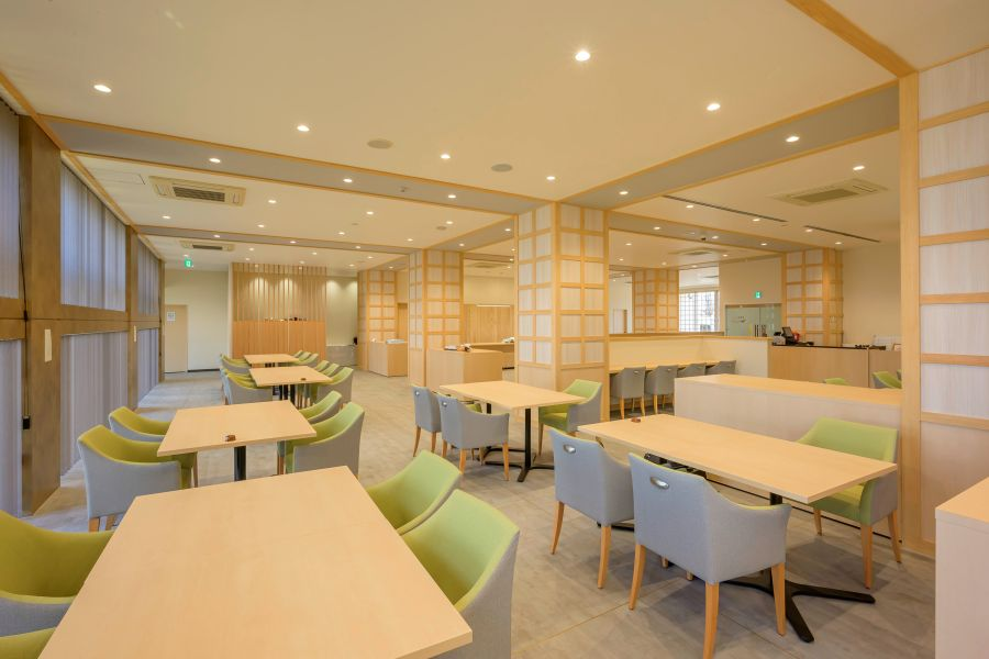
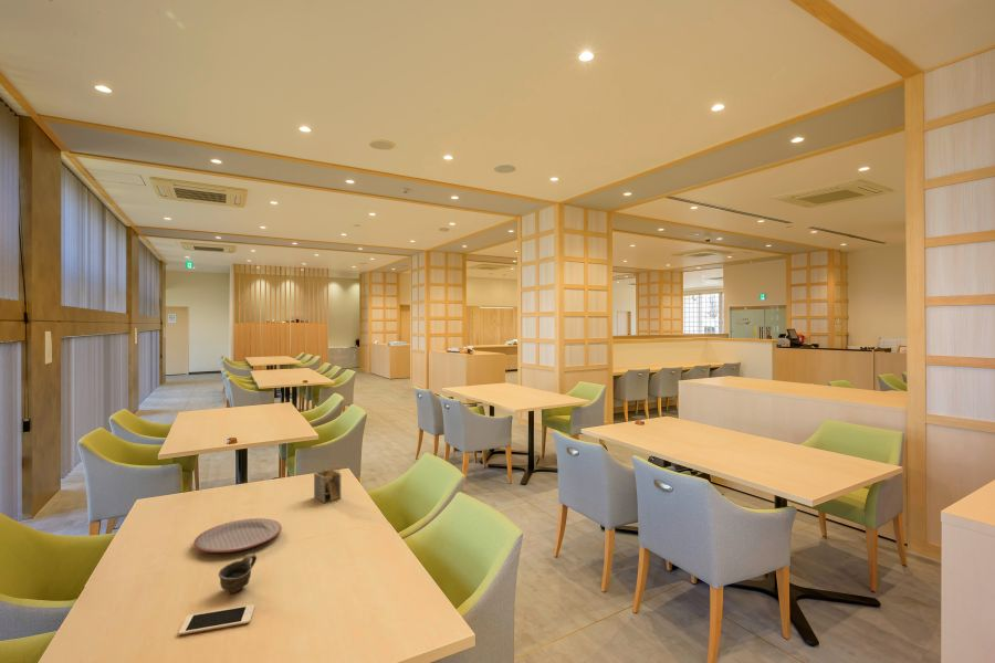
+ cup (238, 573)
+ napkin holder (327, 481)
+ plate (239, 536)
+ cell phone (218, 619)
